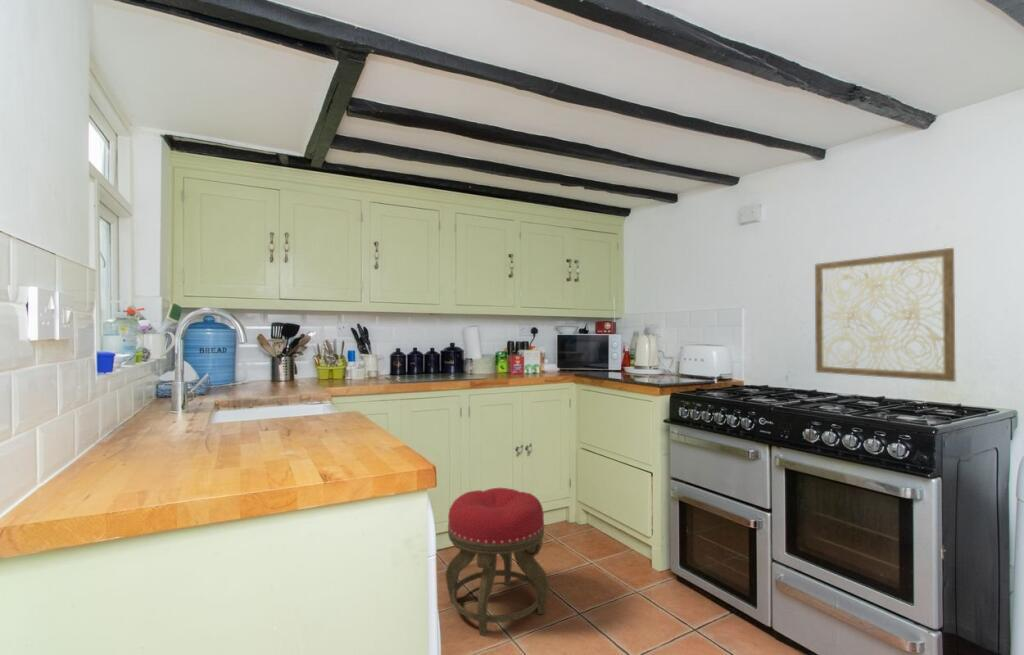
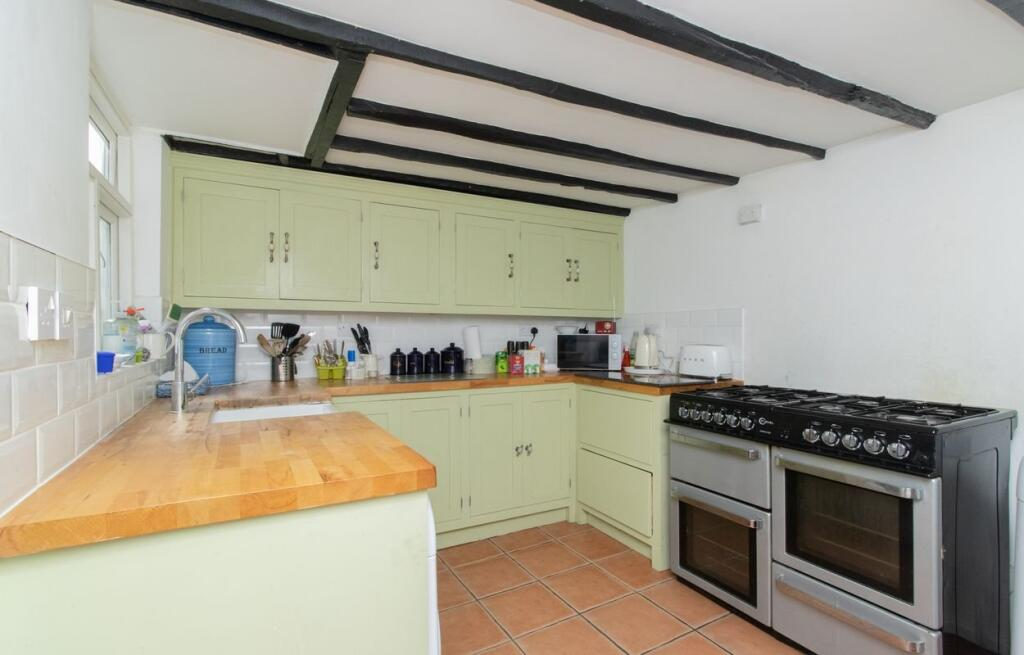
- stool (496, 552)
- wall art (879, 320)
